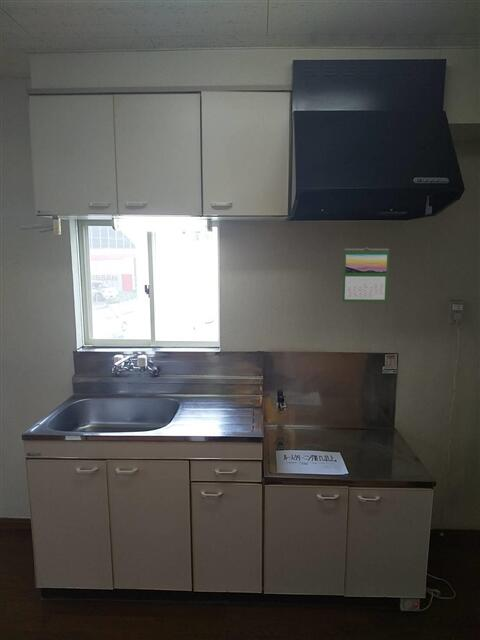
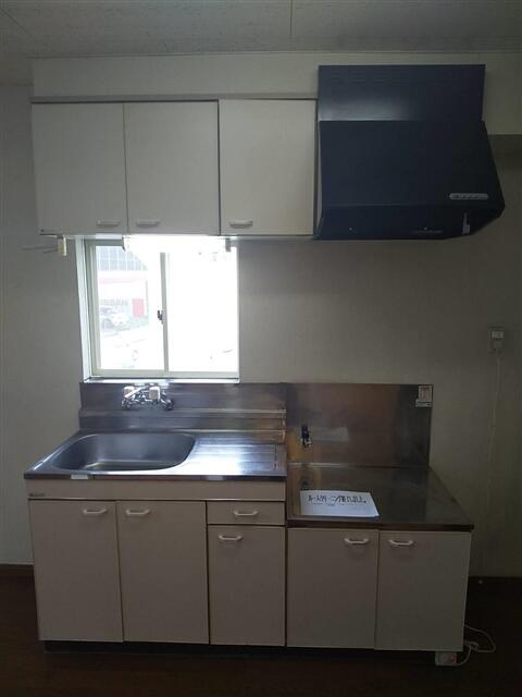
- calendar (365, 275)
